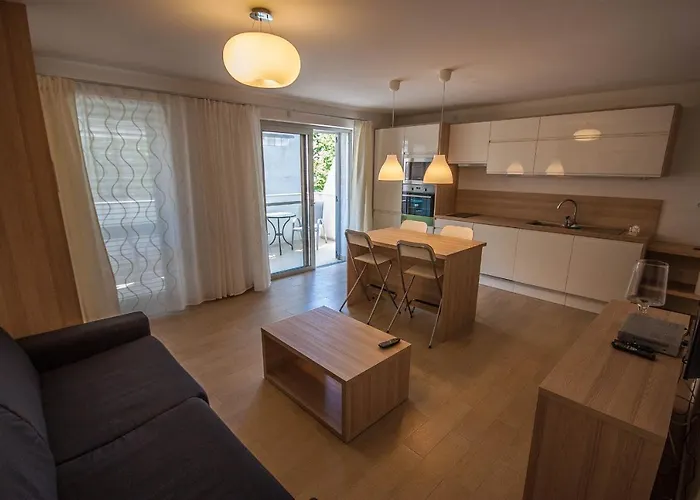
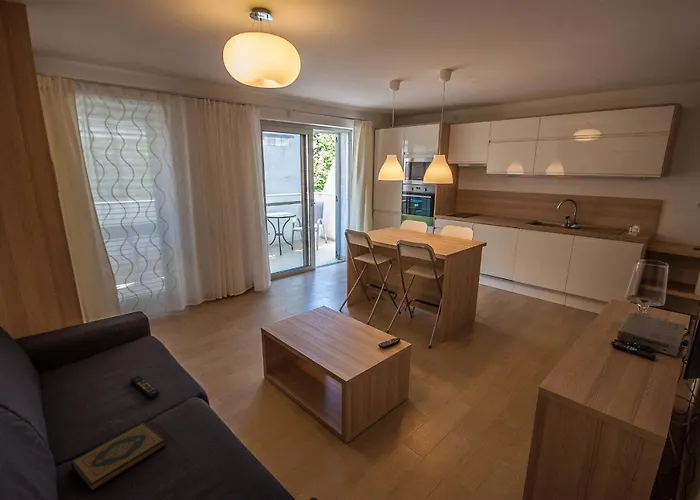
+ hardback book (120, 453)
+ remote control (144, 386)
